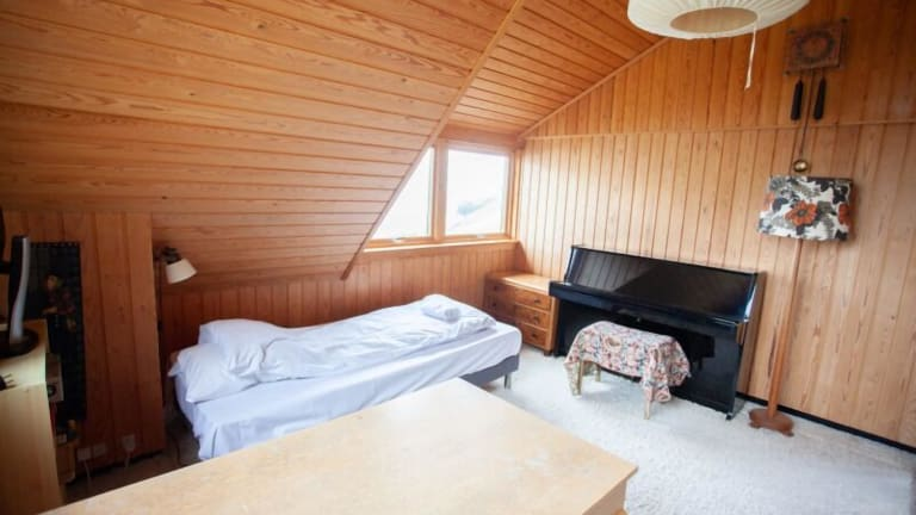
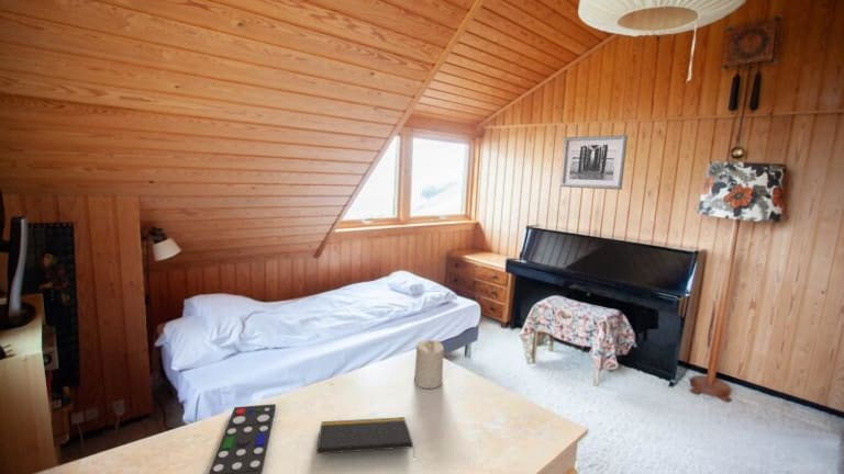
+ remote control (245, 439)
+ wall art (591, 162)
+ notepad (364, 433)
+ candle (429, 359)
